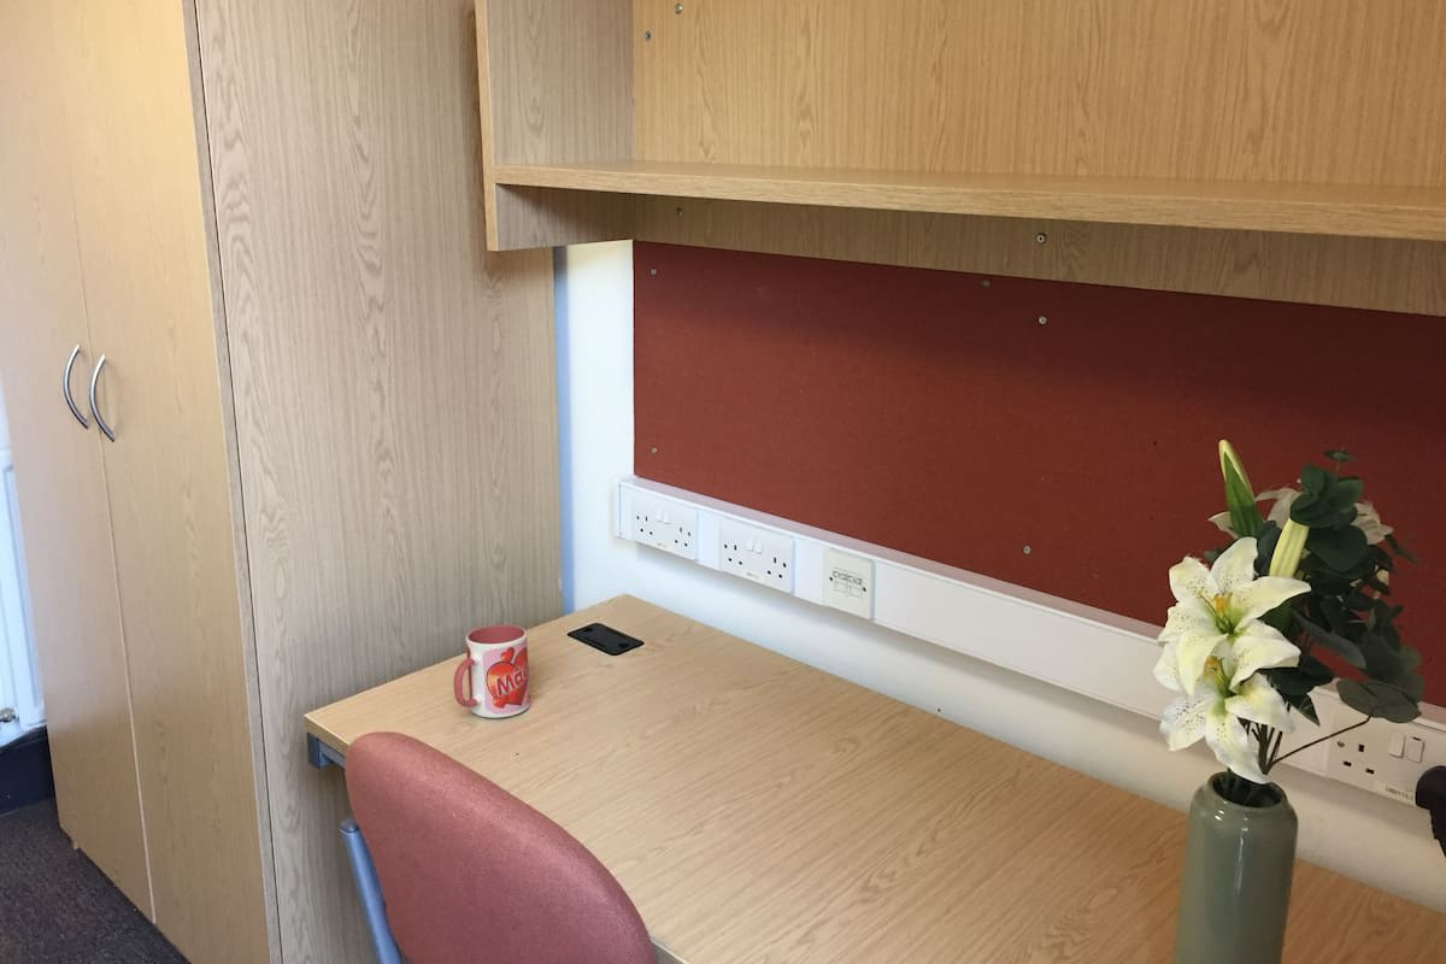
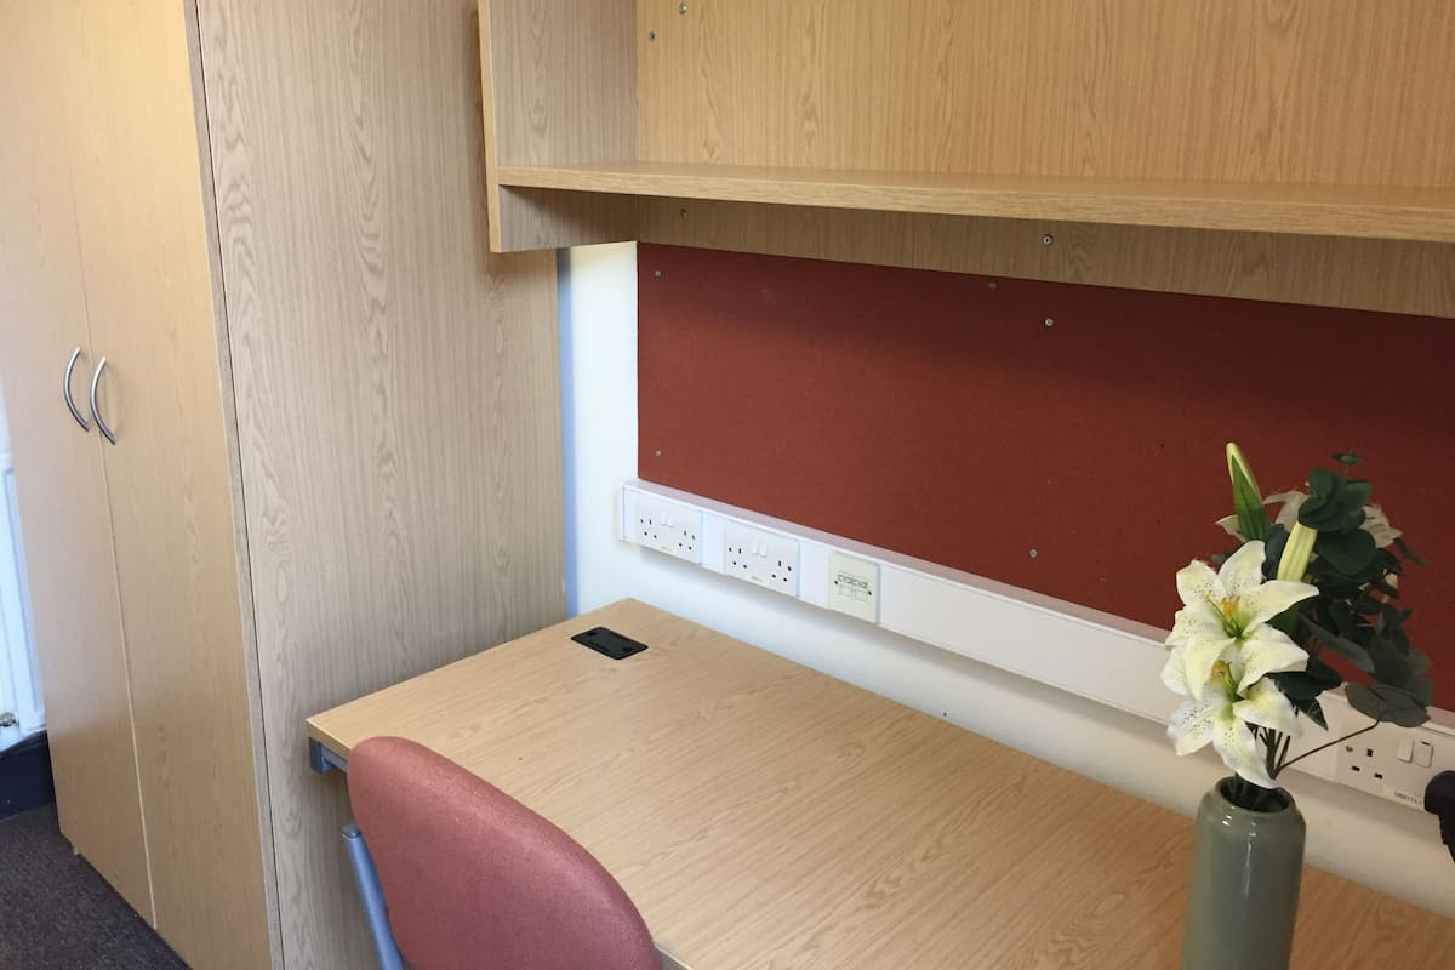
- mug (487, 674)
